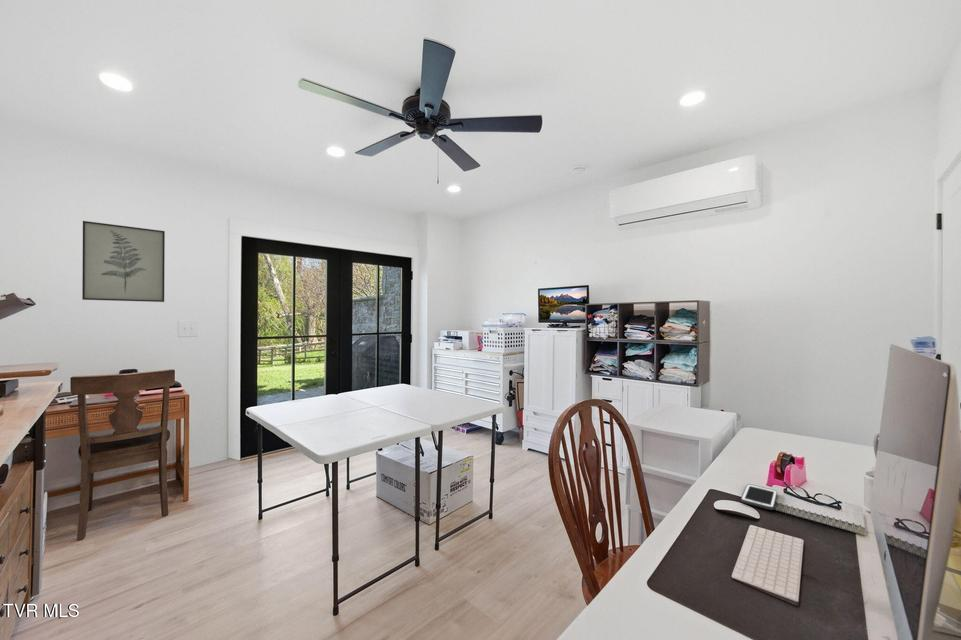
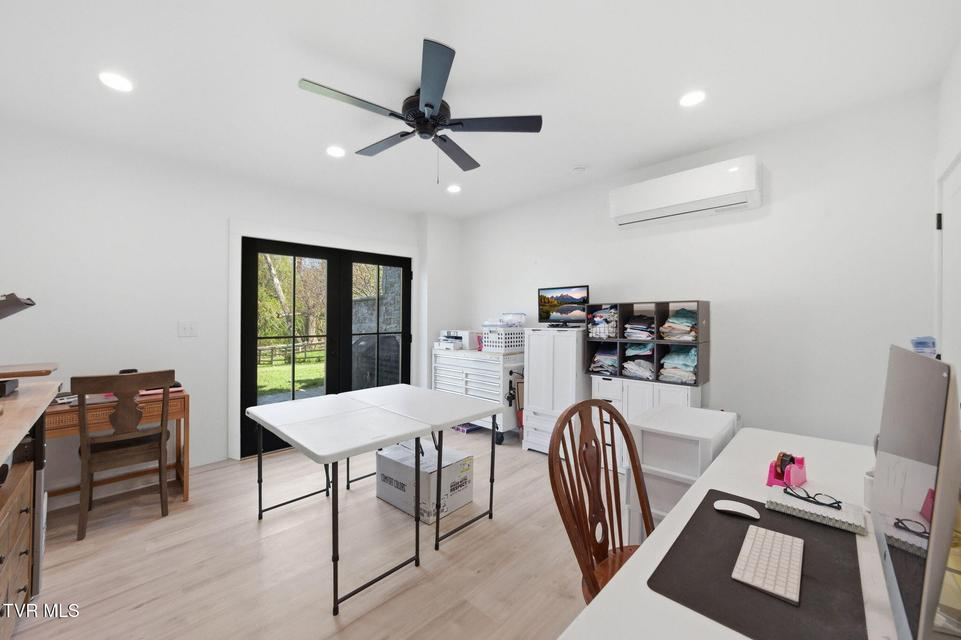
- cell phone (759, 496)
- wall art (125, 263)
